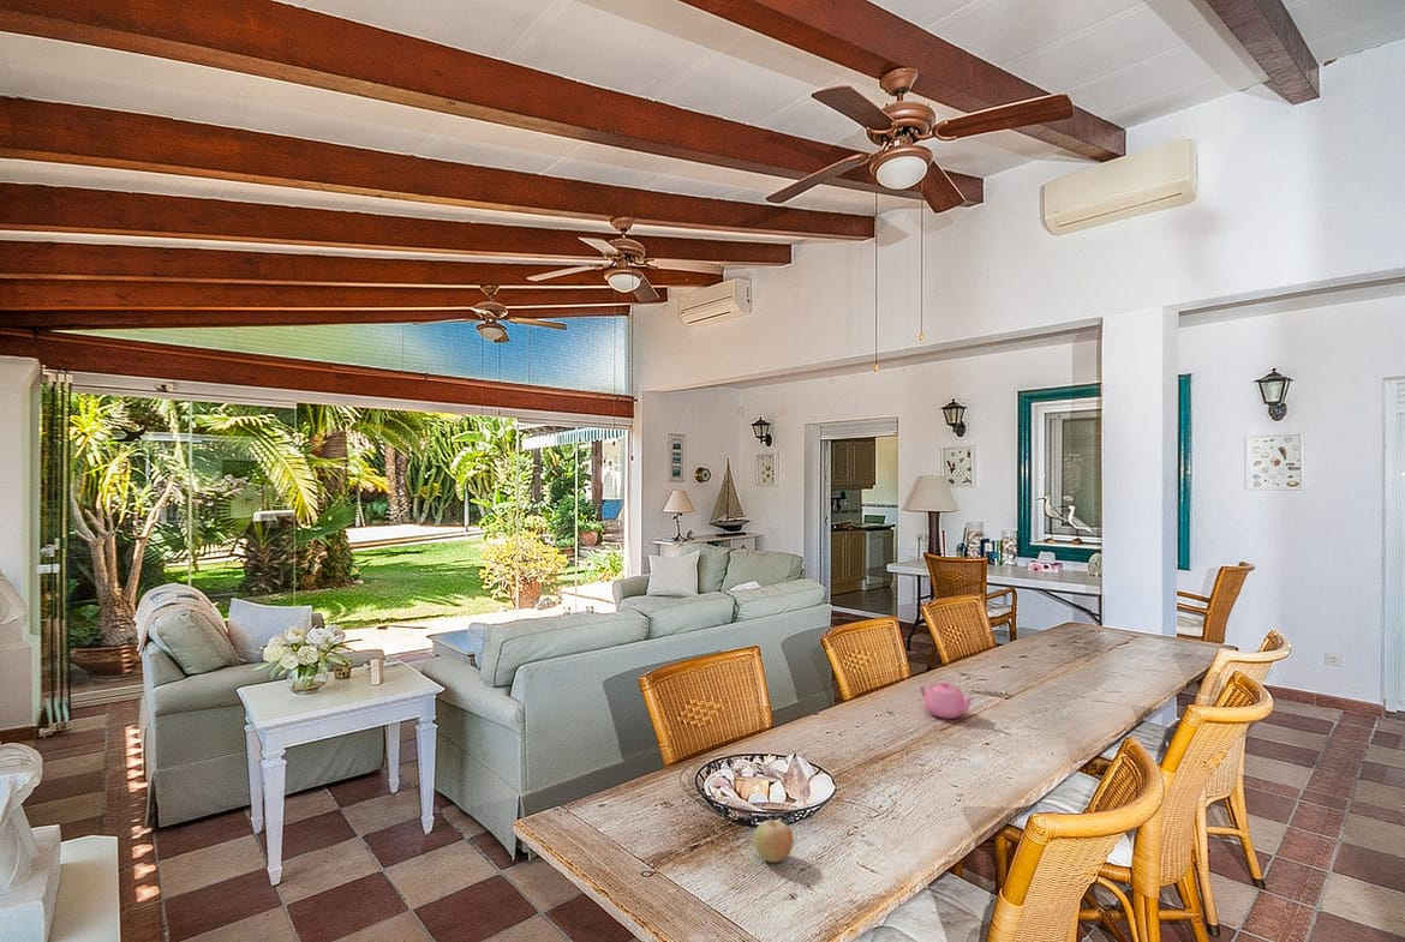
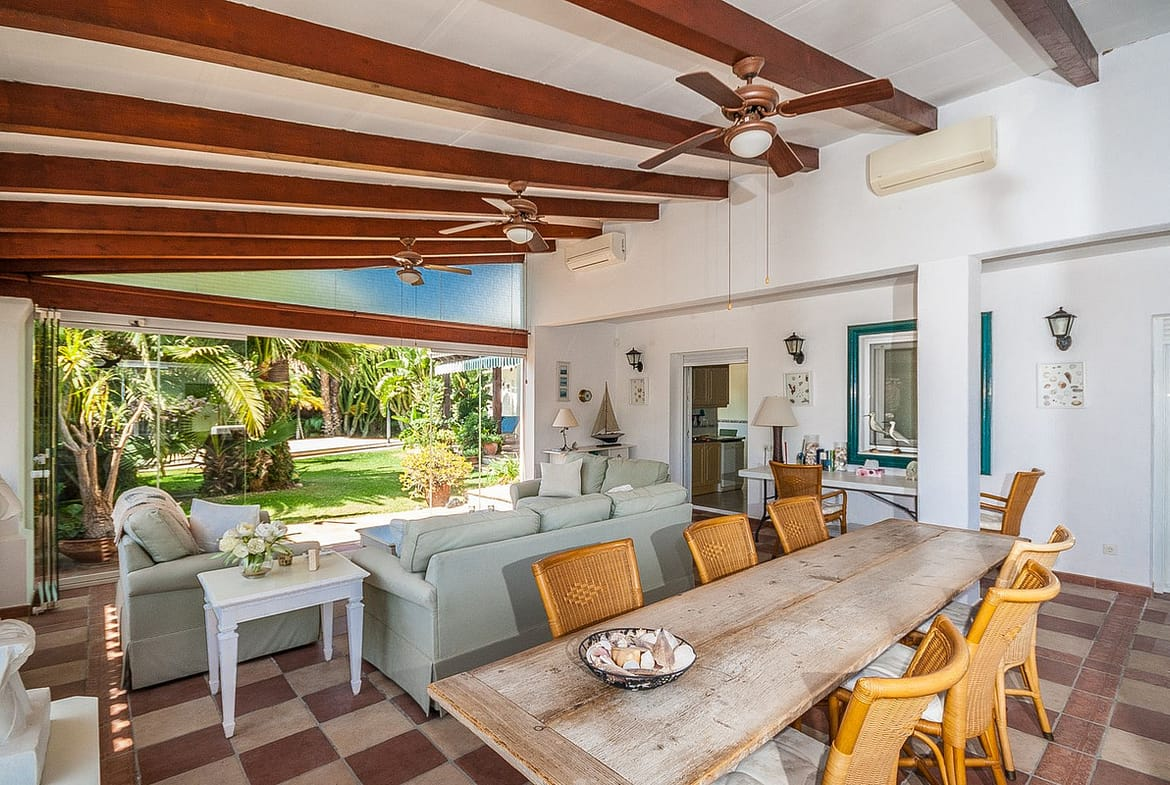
- fruit (773, 838)
- teapot (946, 698)
